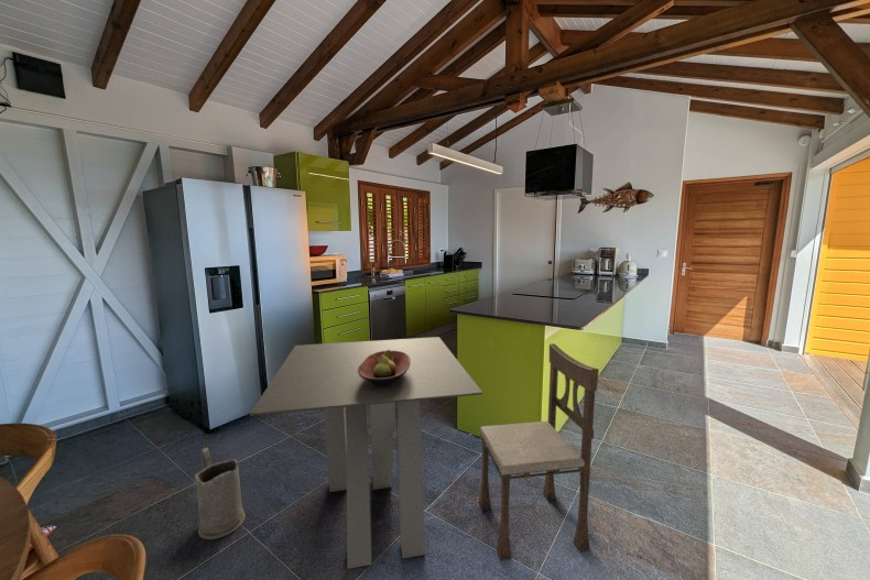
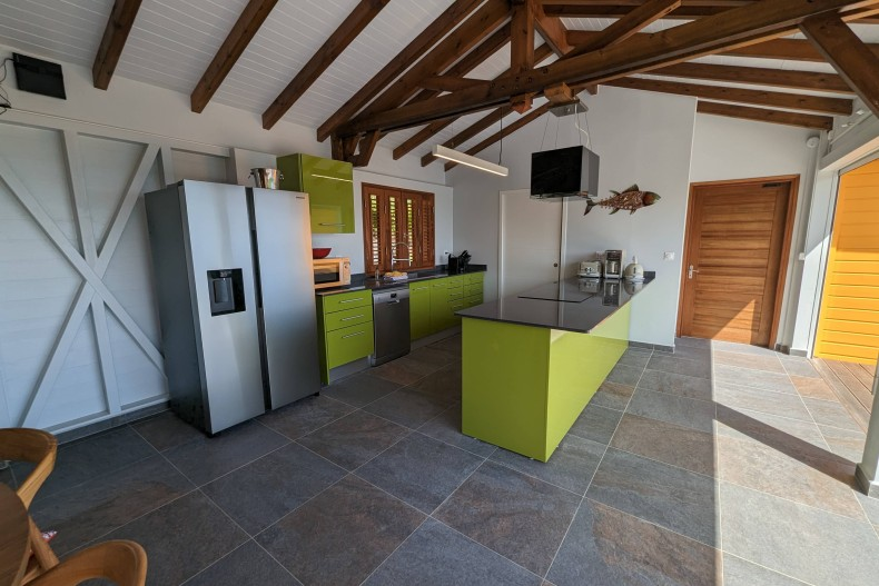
- dining table (373, 440)
- dining chair (531, 442)
- fruit bowl (384, 363)
- jug (215, 488)
